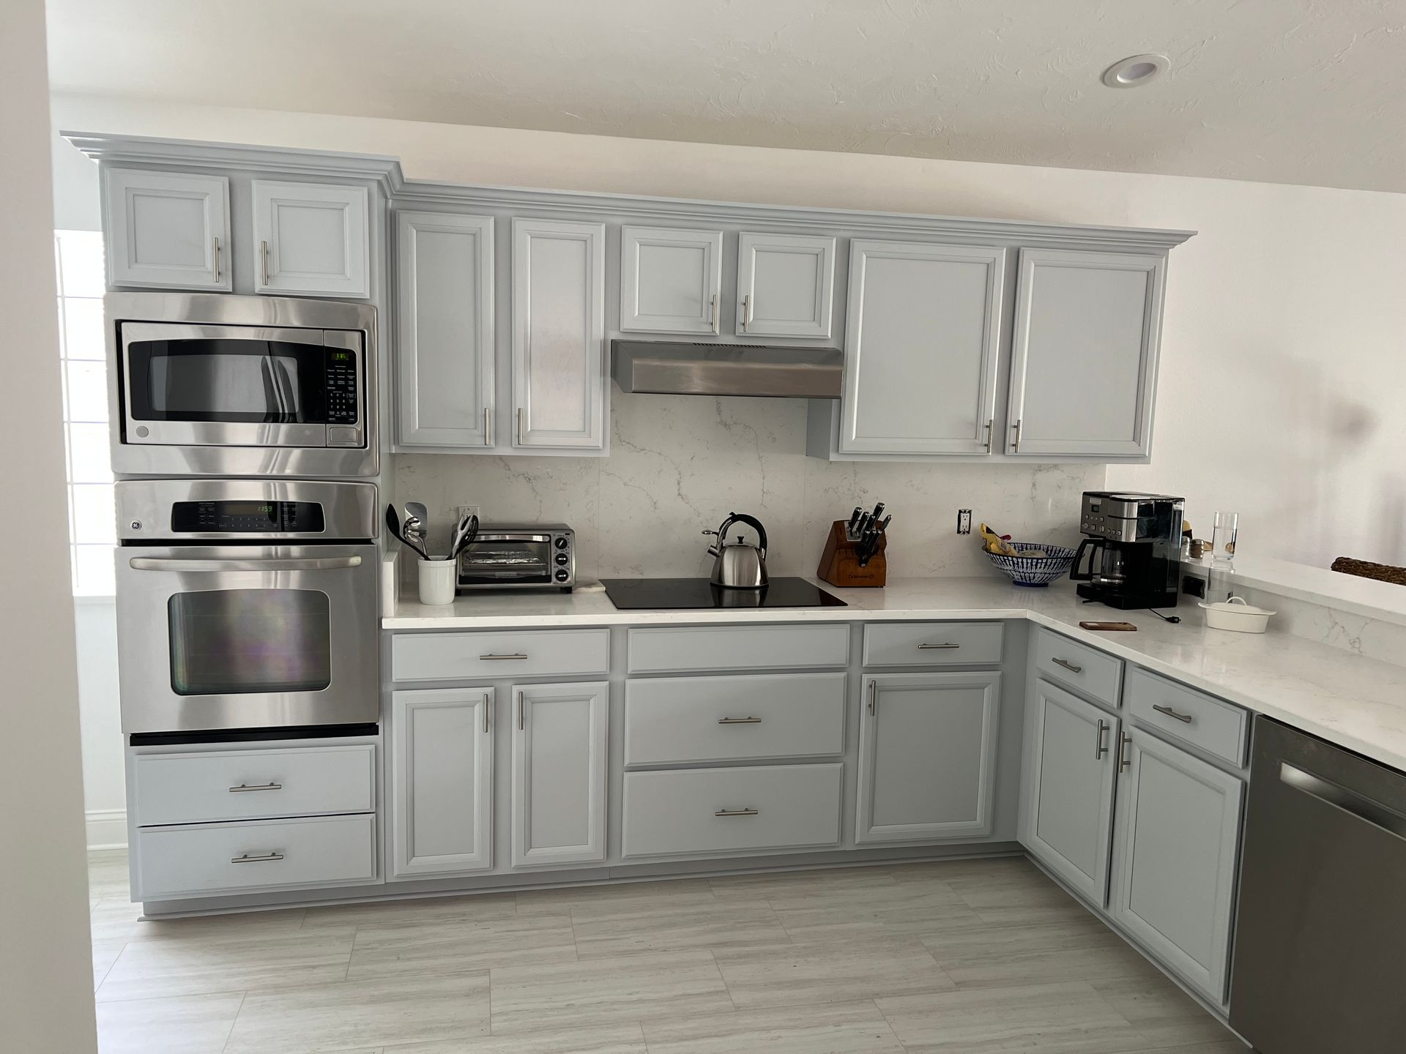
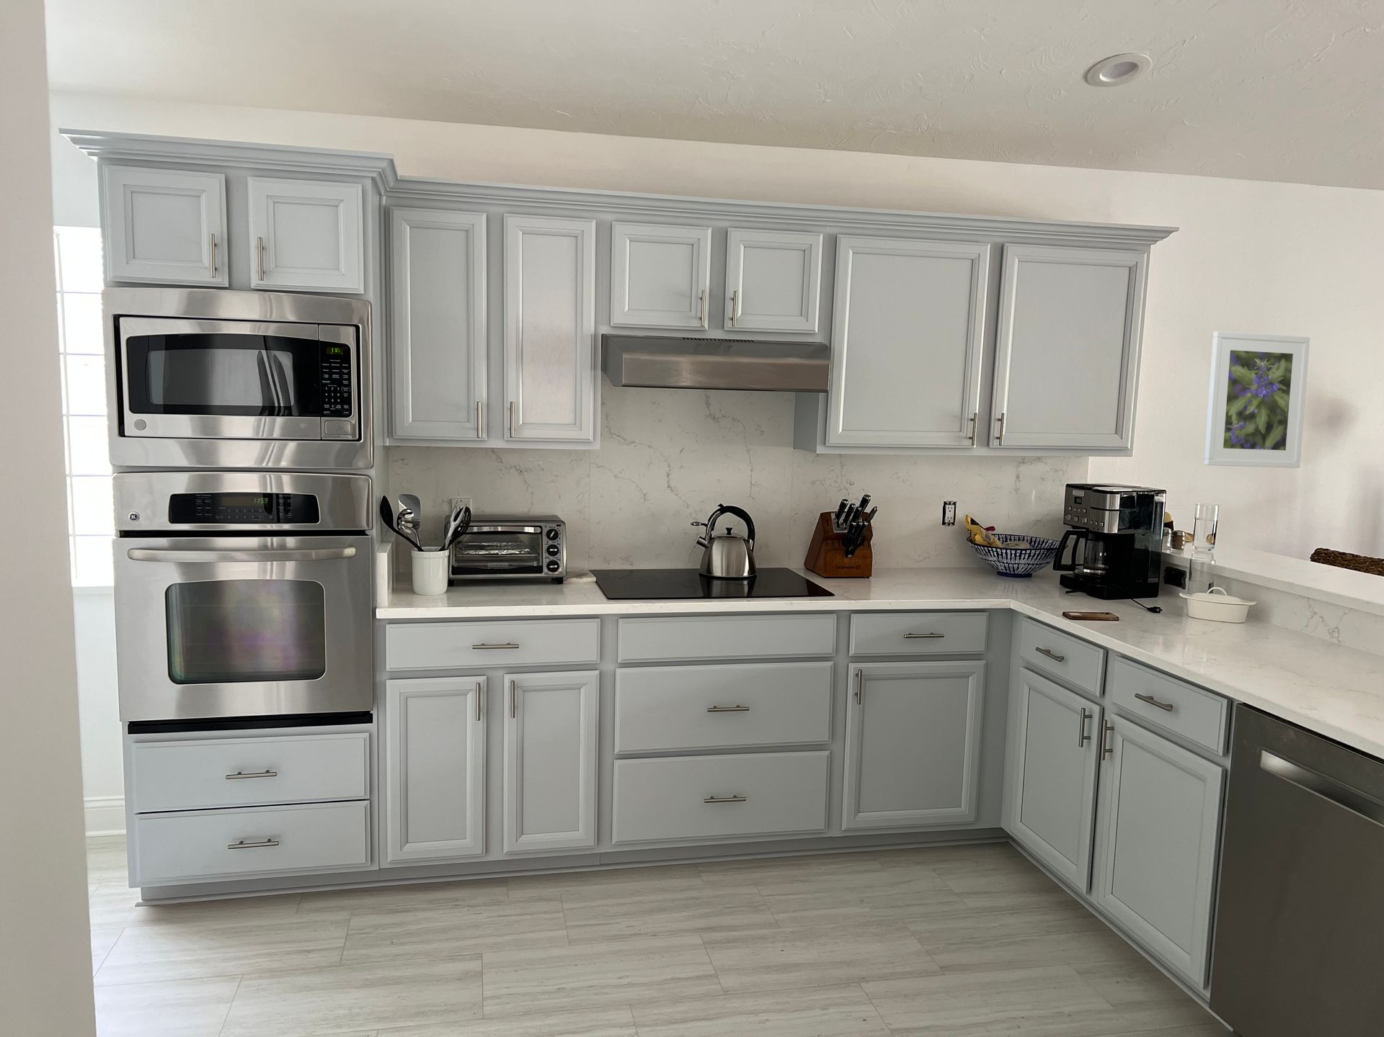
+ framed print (1258, 401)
